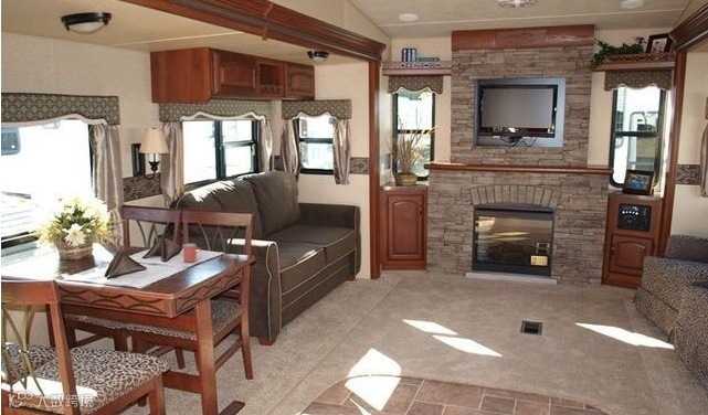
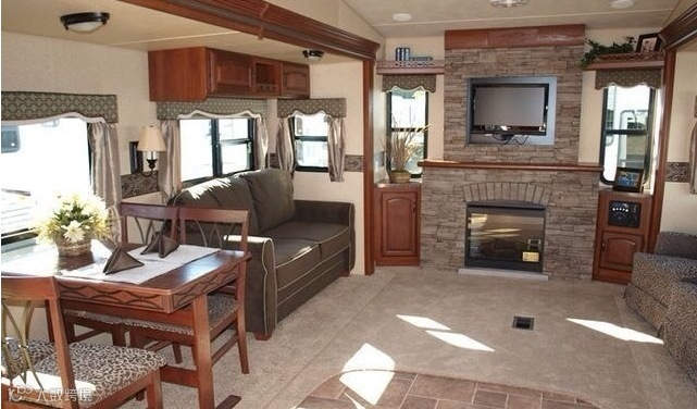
- cup (192, 253)
